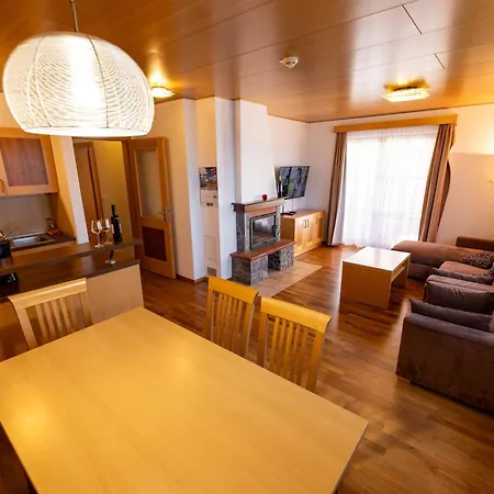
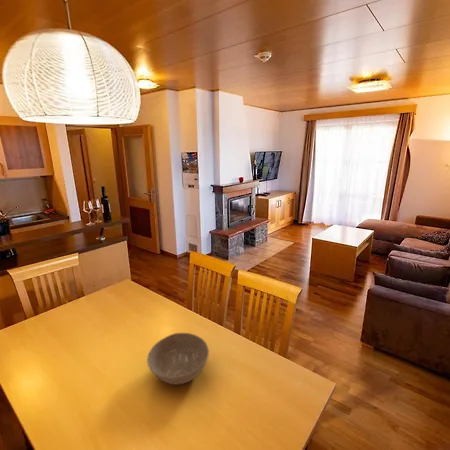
+ bowl (178, 361)
